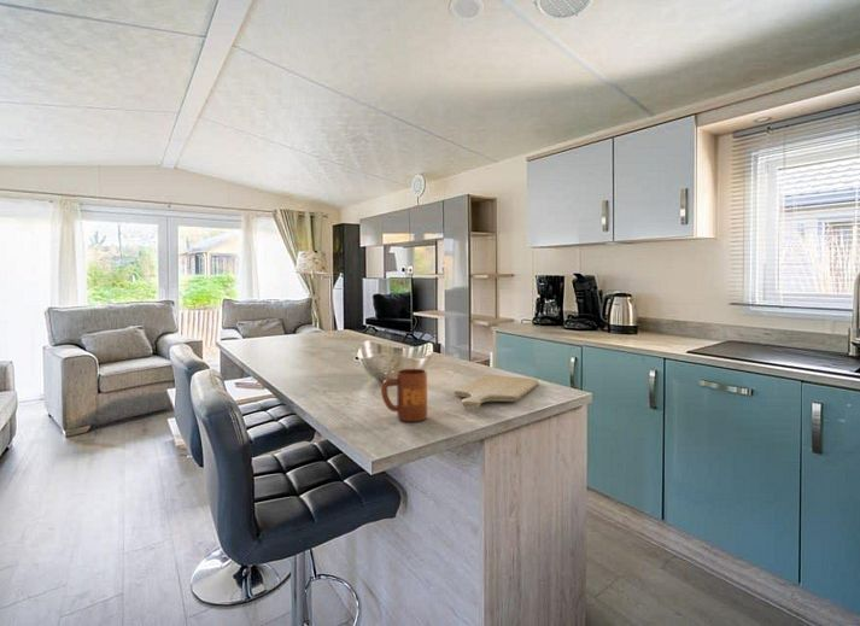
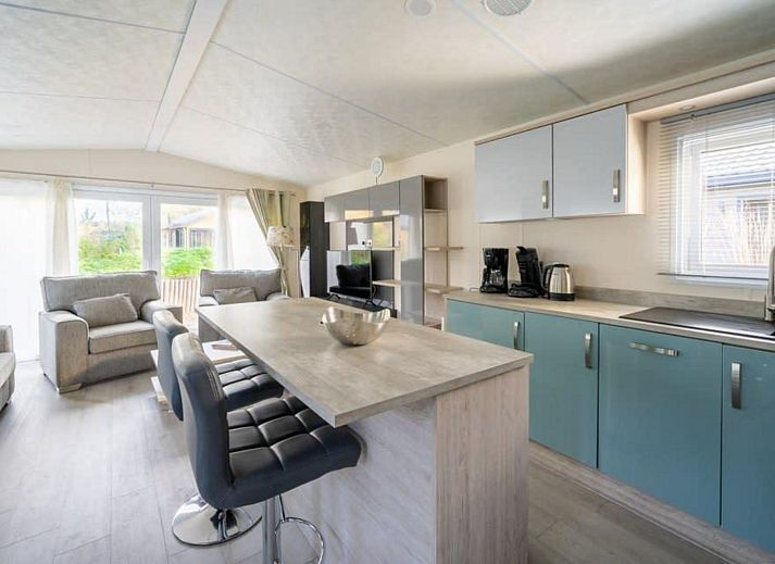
- mug (404, 394)
- chopping board (492, 390)
